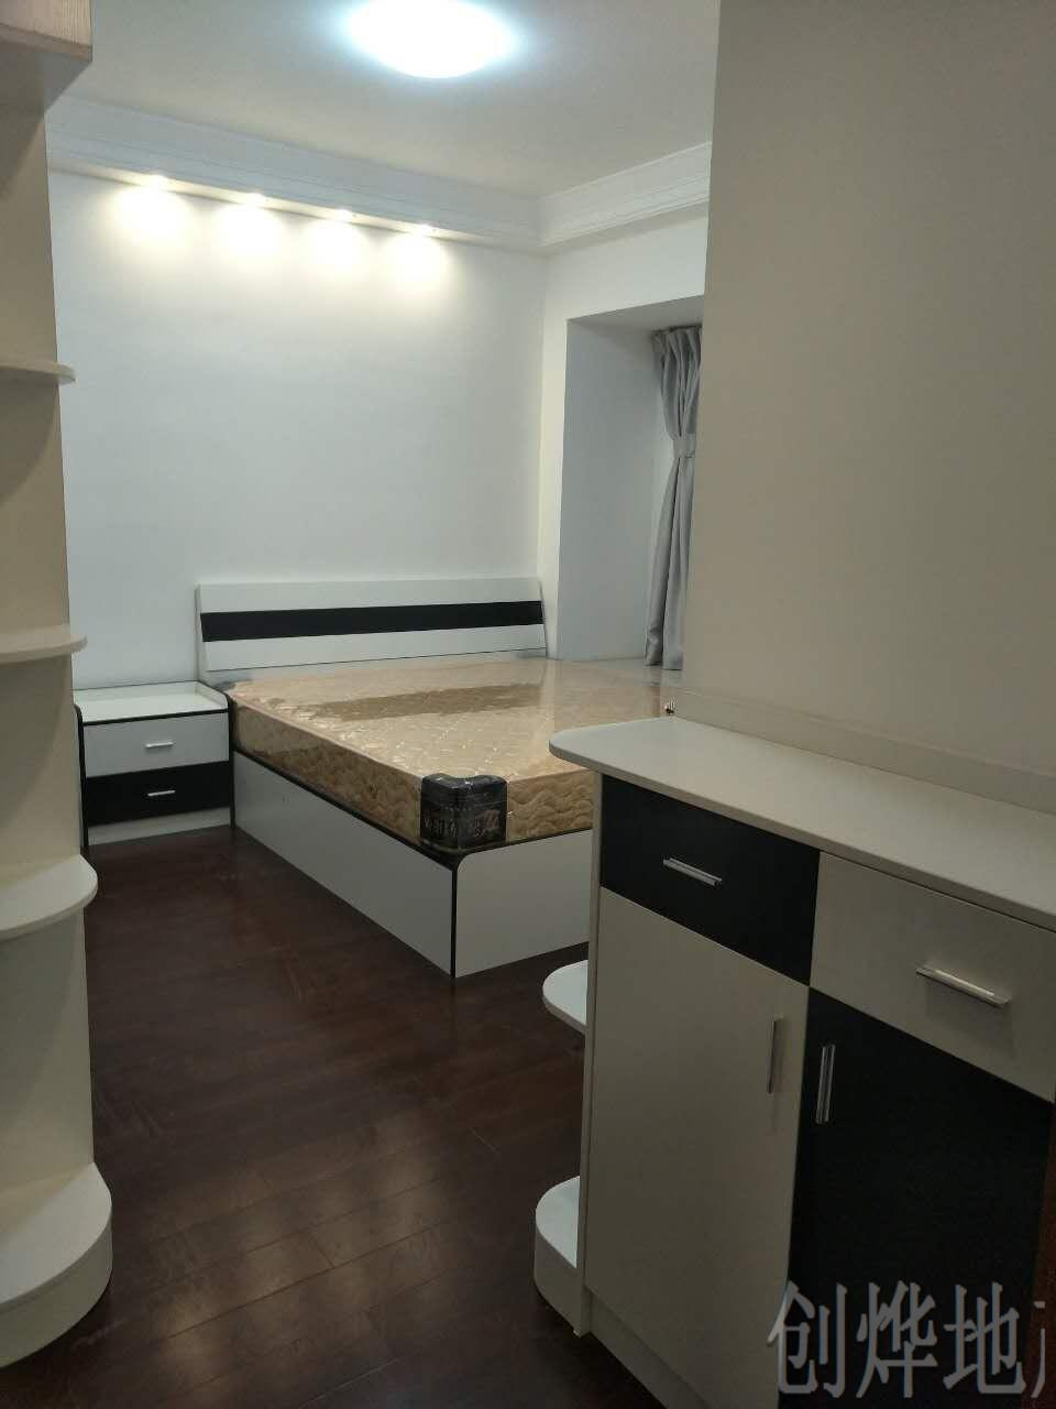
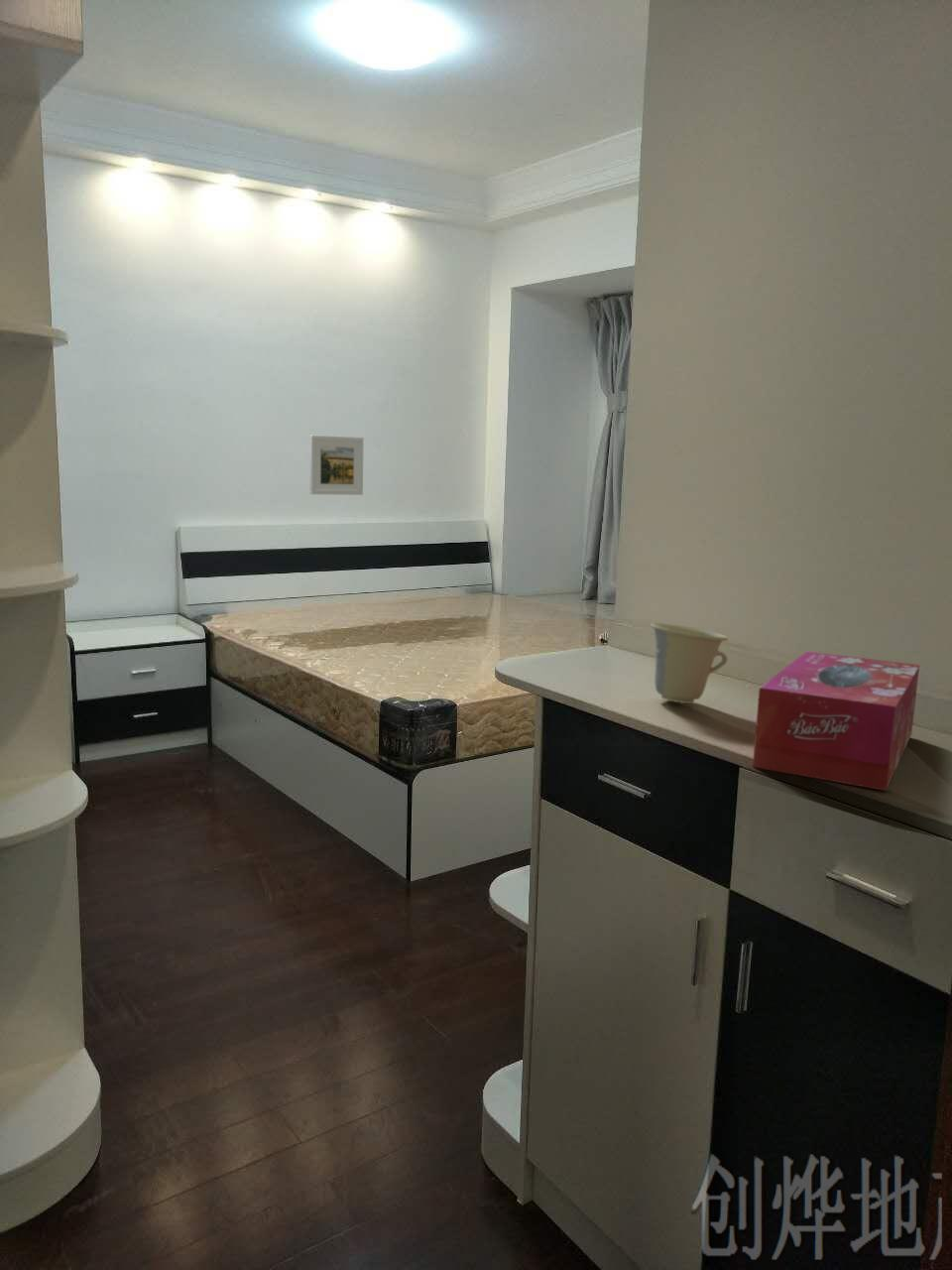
+ cup (686, 663)
+ tissue box (841, 712)
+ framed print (336, 465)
